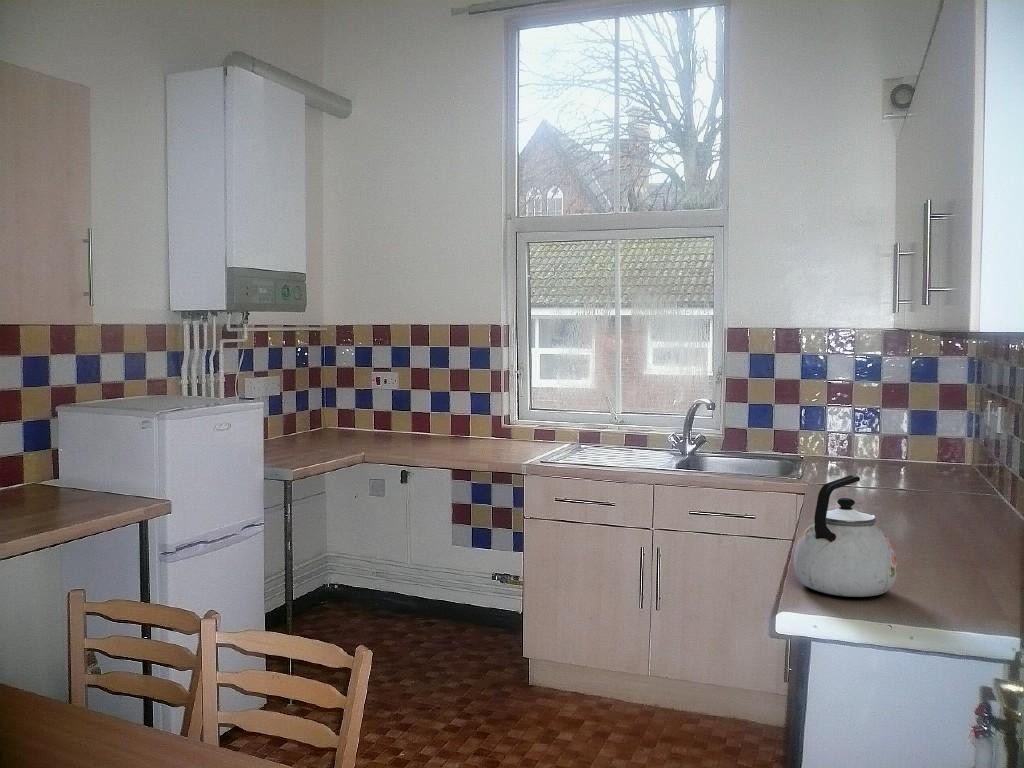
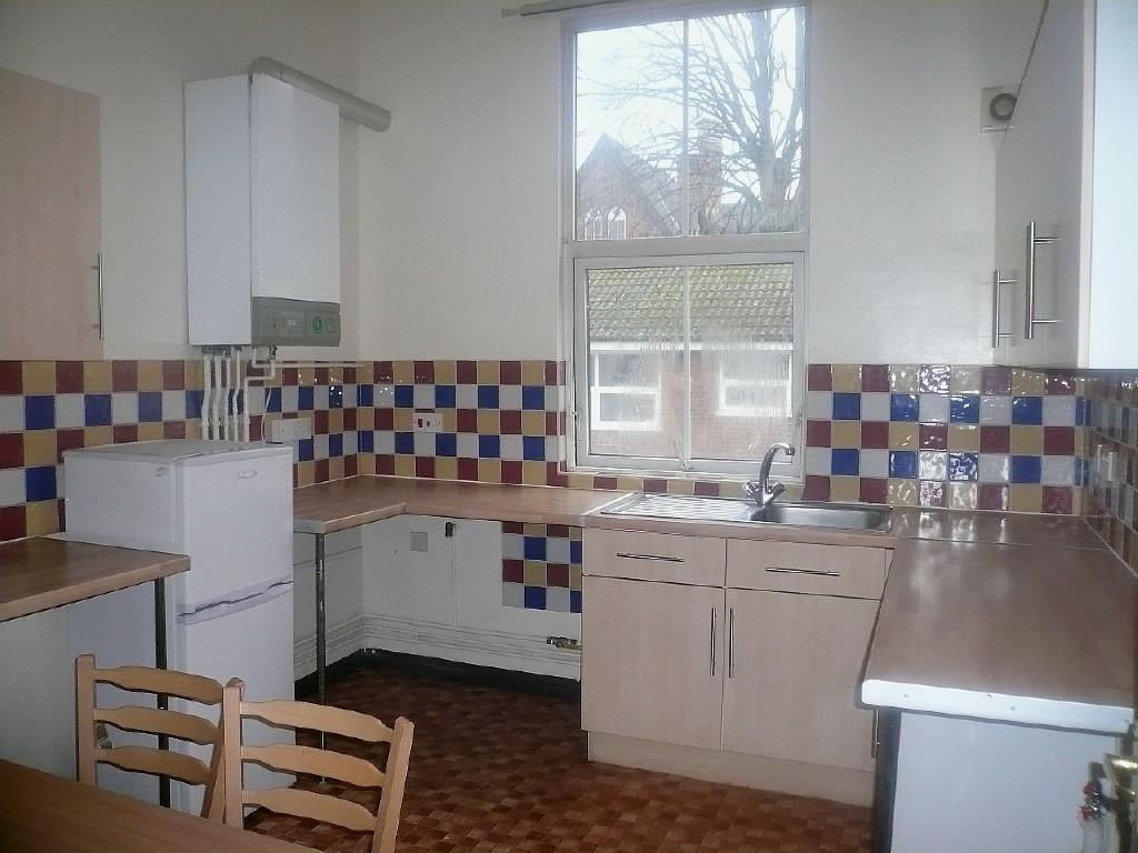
- kettle (845, 533)
